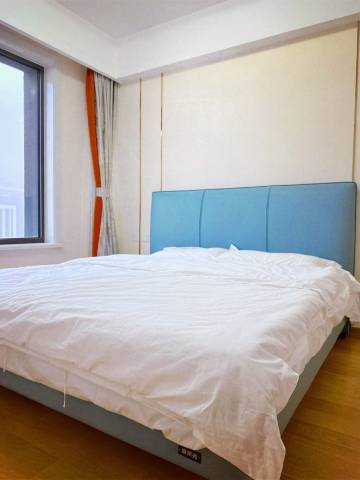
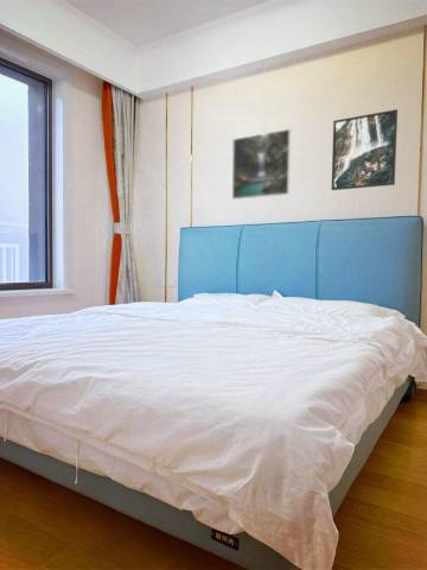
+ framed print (363, 151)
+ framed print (260, 165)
